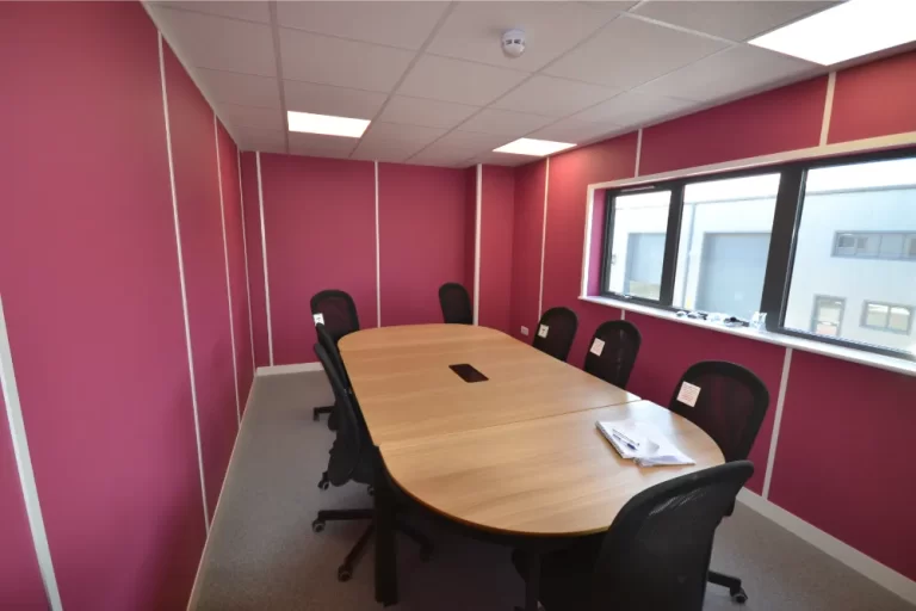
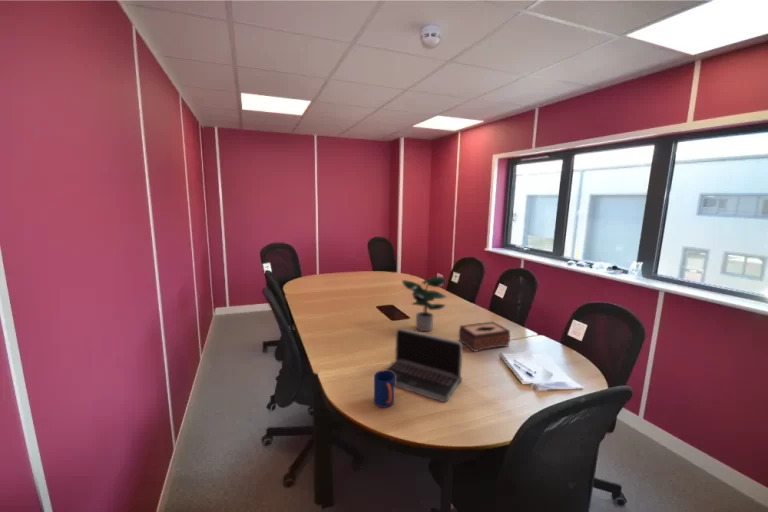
+ laptop (419, 359)
+ mug (385, 391)
+ tissue box (484, 335)
+ potted plant (427, 304)
